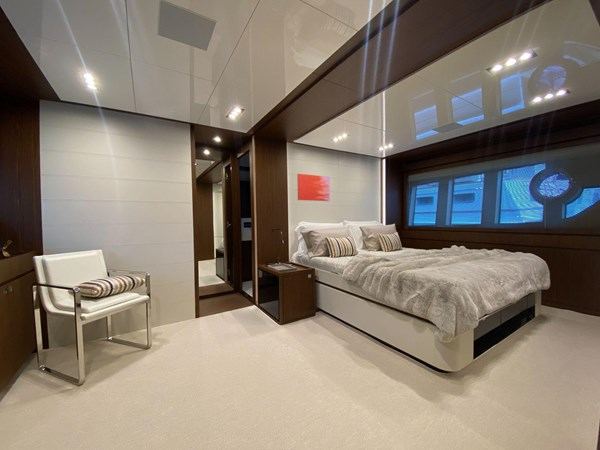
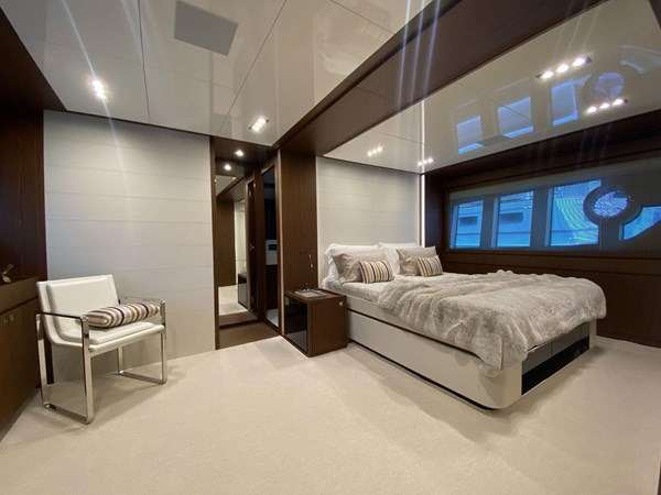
- wall art (314, 188)
